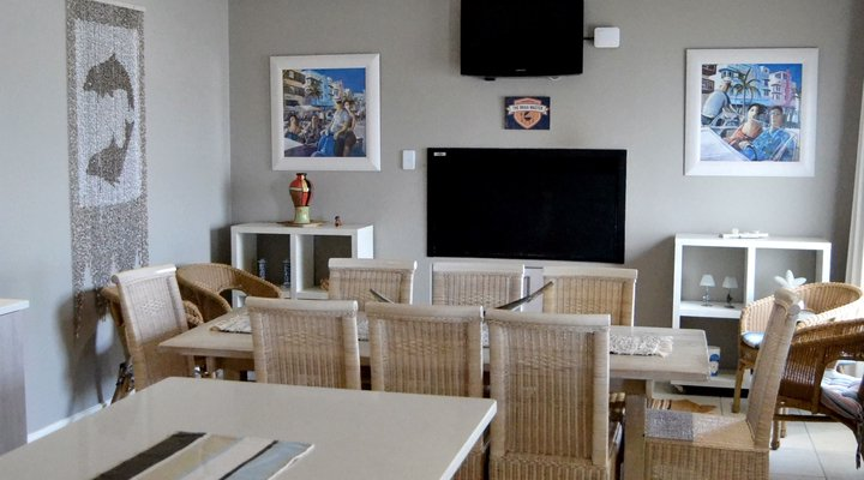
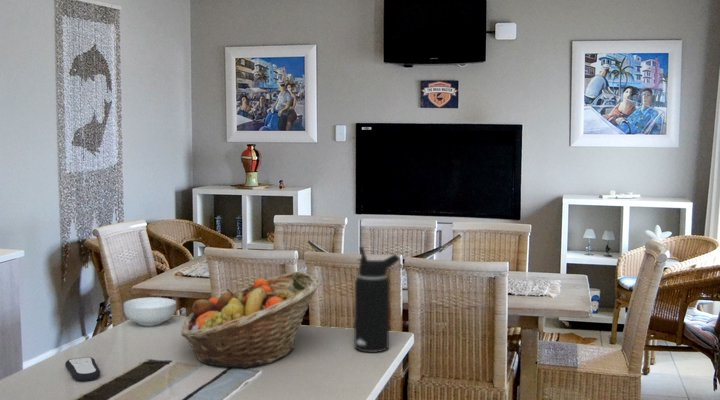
+ water bottle (376, 297)
+ fruit basket (251, 315)
+ remote control (83, 368)
+ cereal bowl (150, 312)
